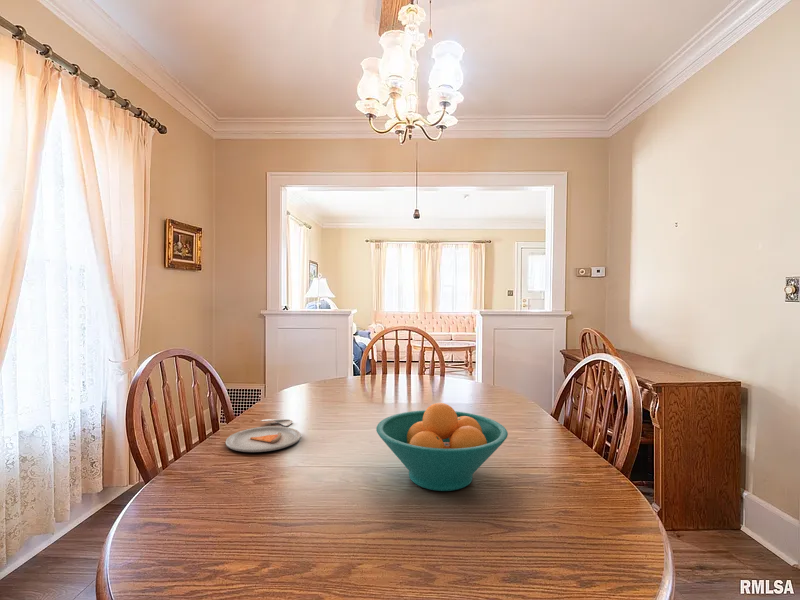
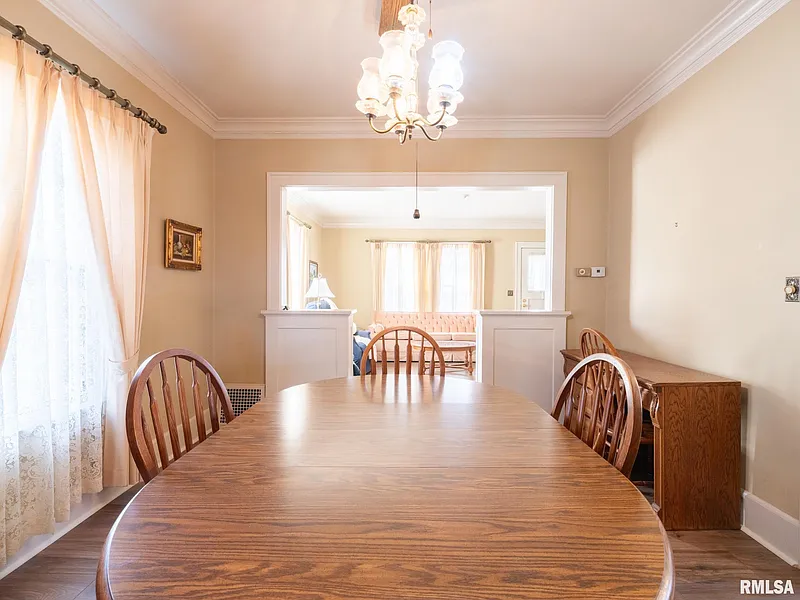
- dinner plate (268, 433)
- fruit bowl (440, 441)
